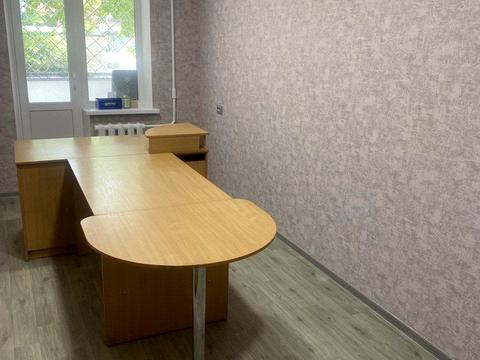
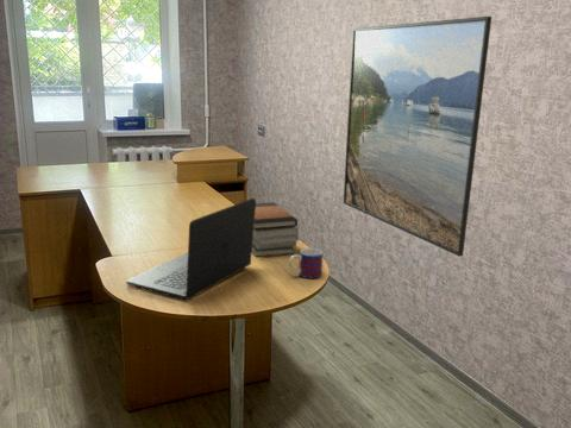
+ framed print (401, 130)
+ book stack (265, 228)
+ laptop (192, 240)
+ mug (305, 263)
